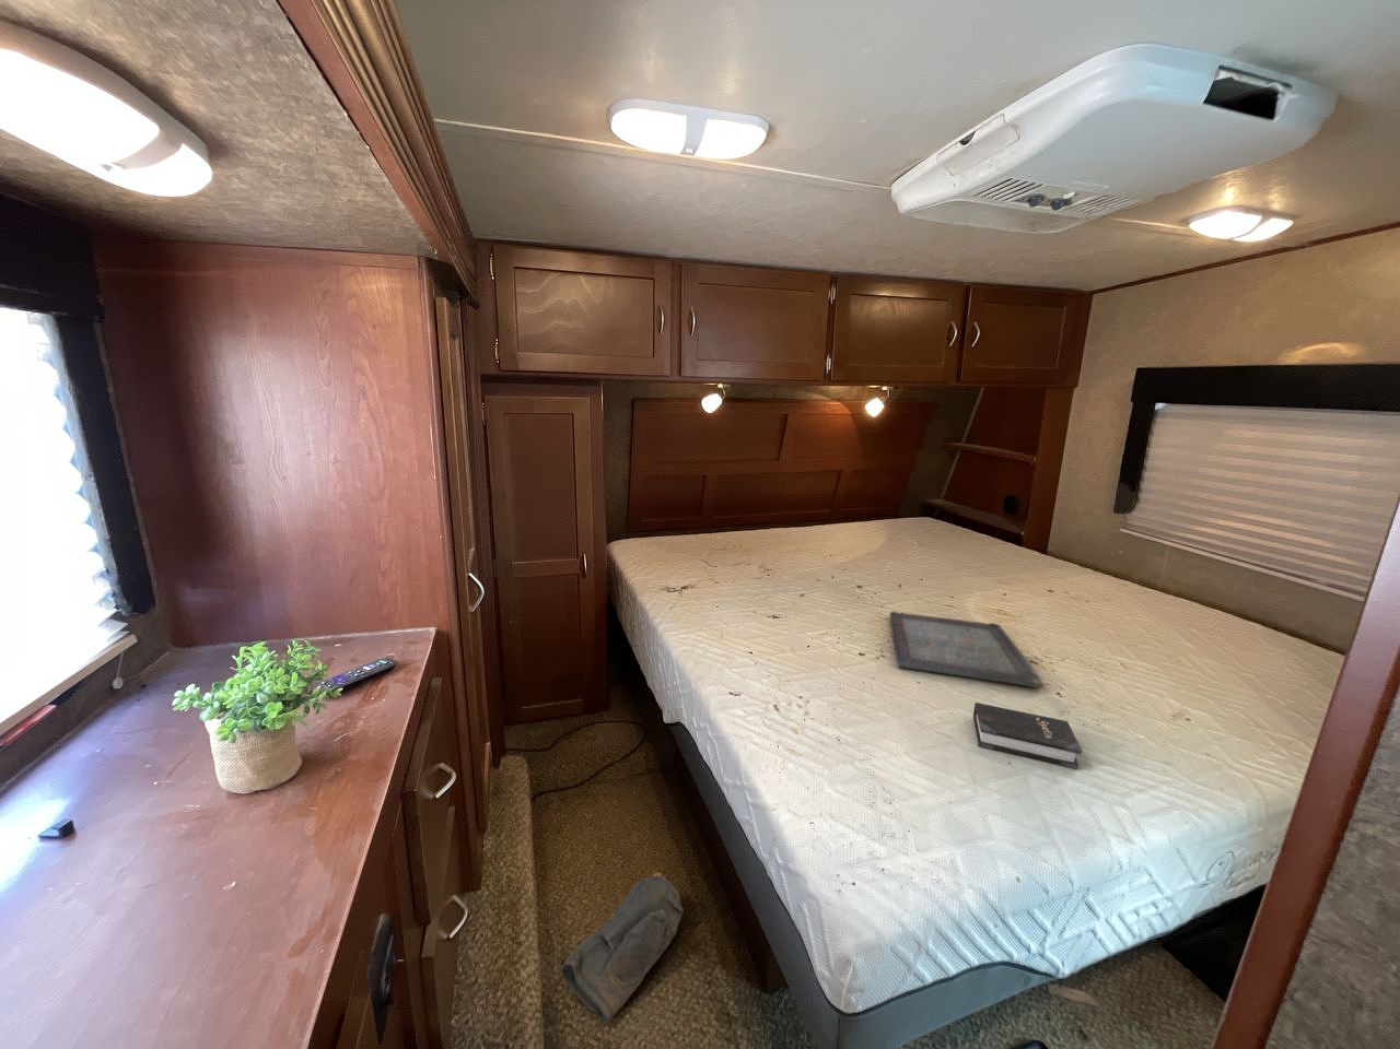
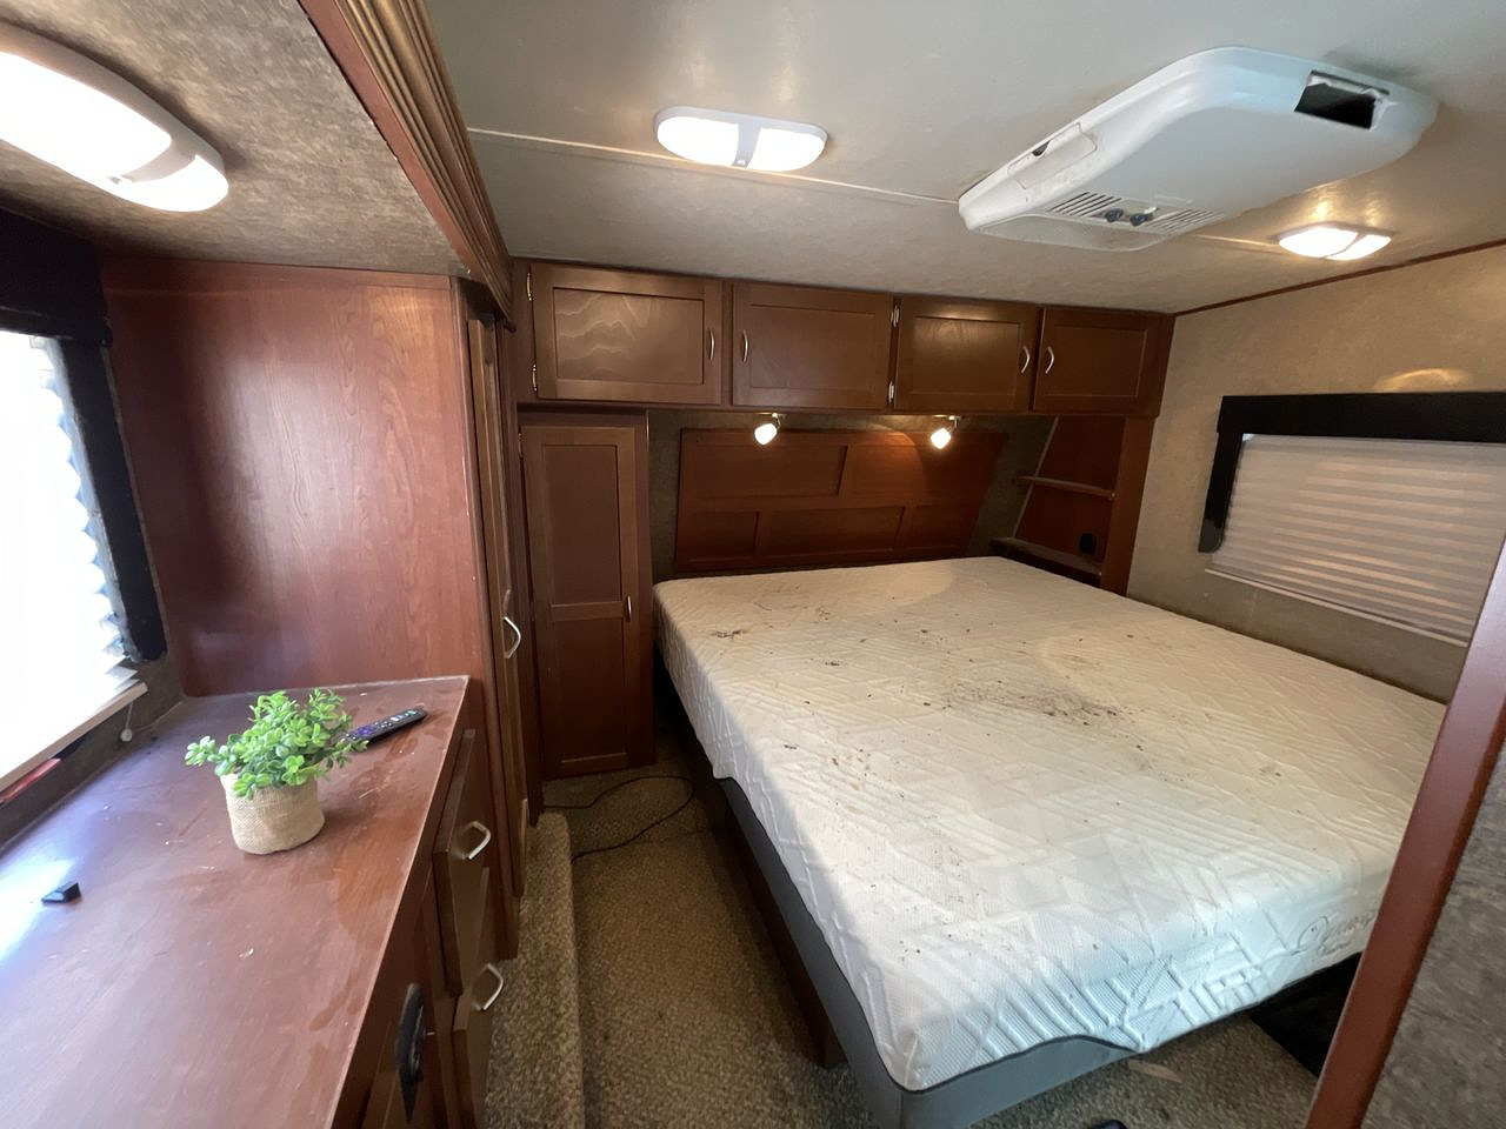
- hardback book (1023, 732)
- knee pad (626, 938)
- serving tray (955, 644)
